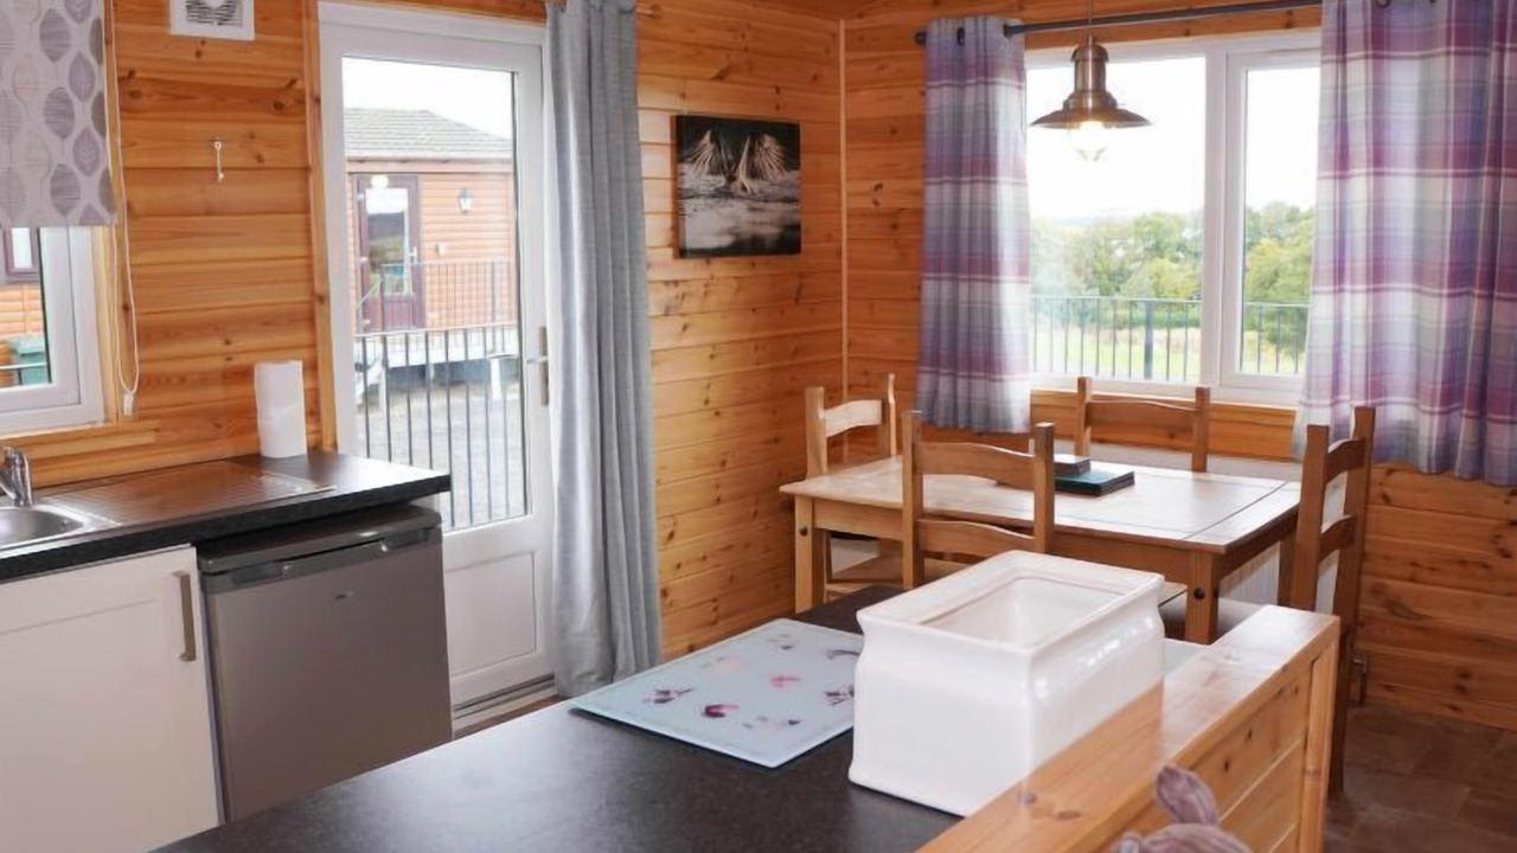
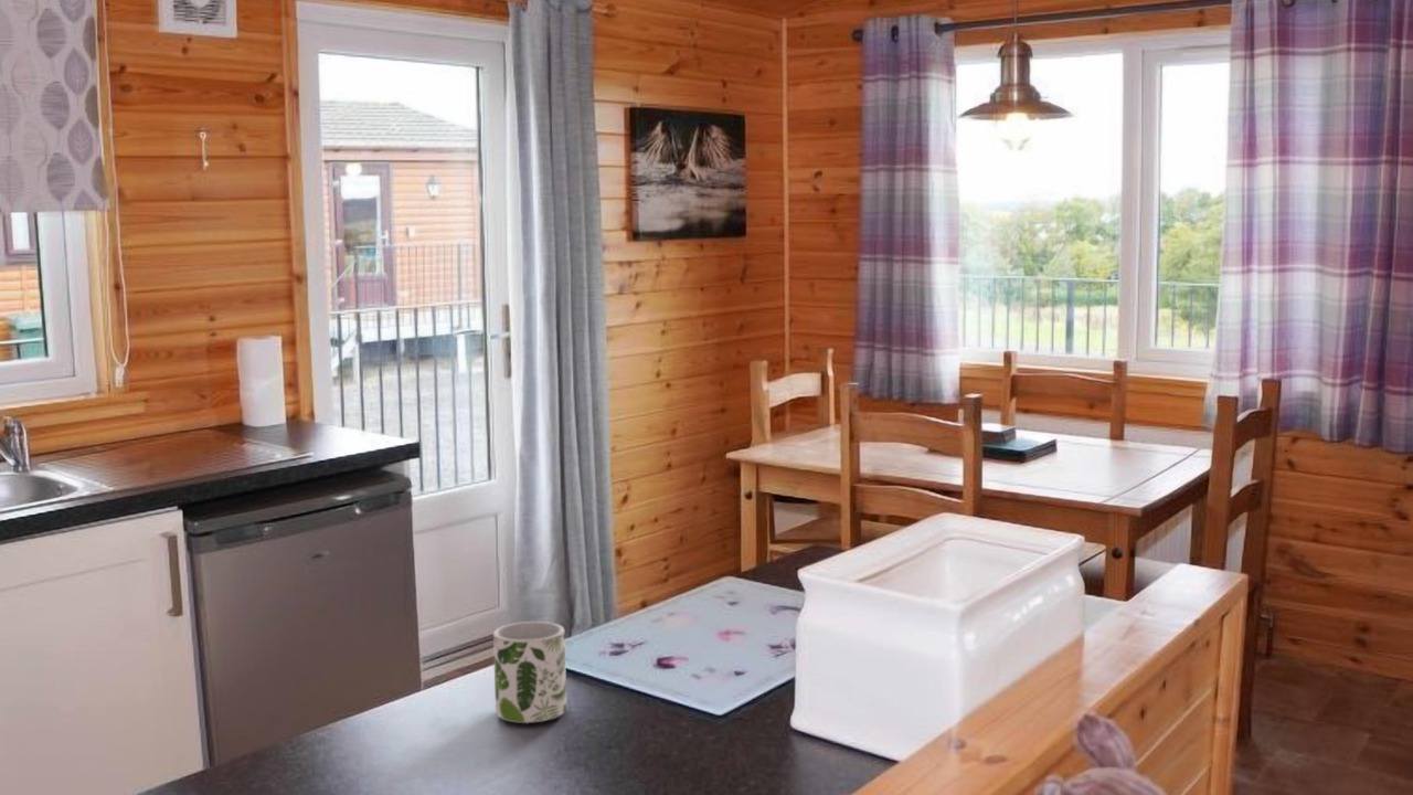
+ mug (528, 666)
